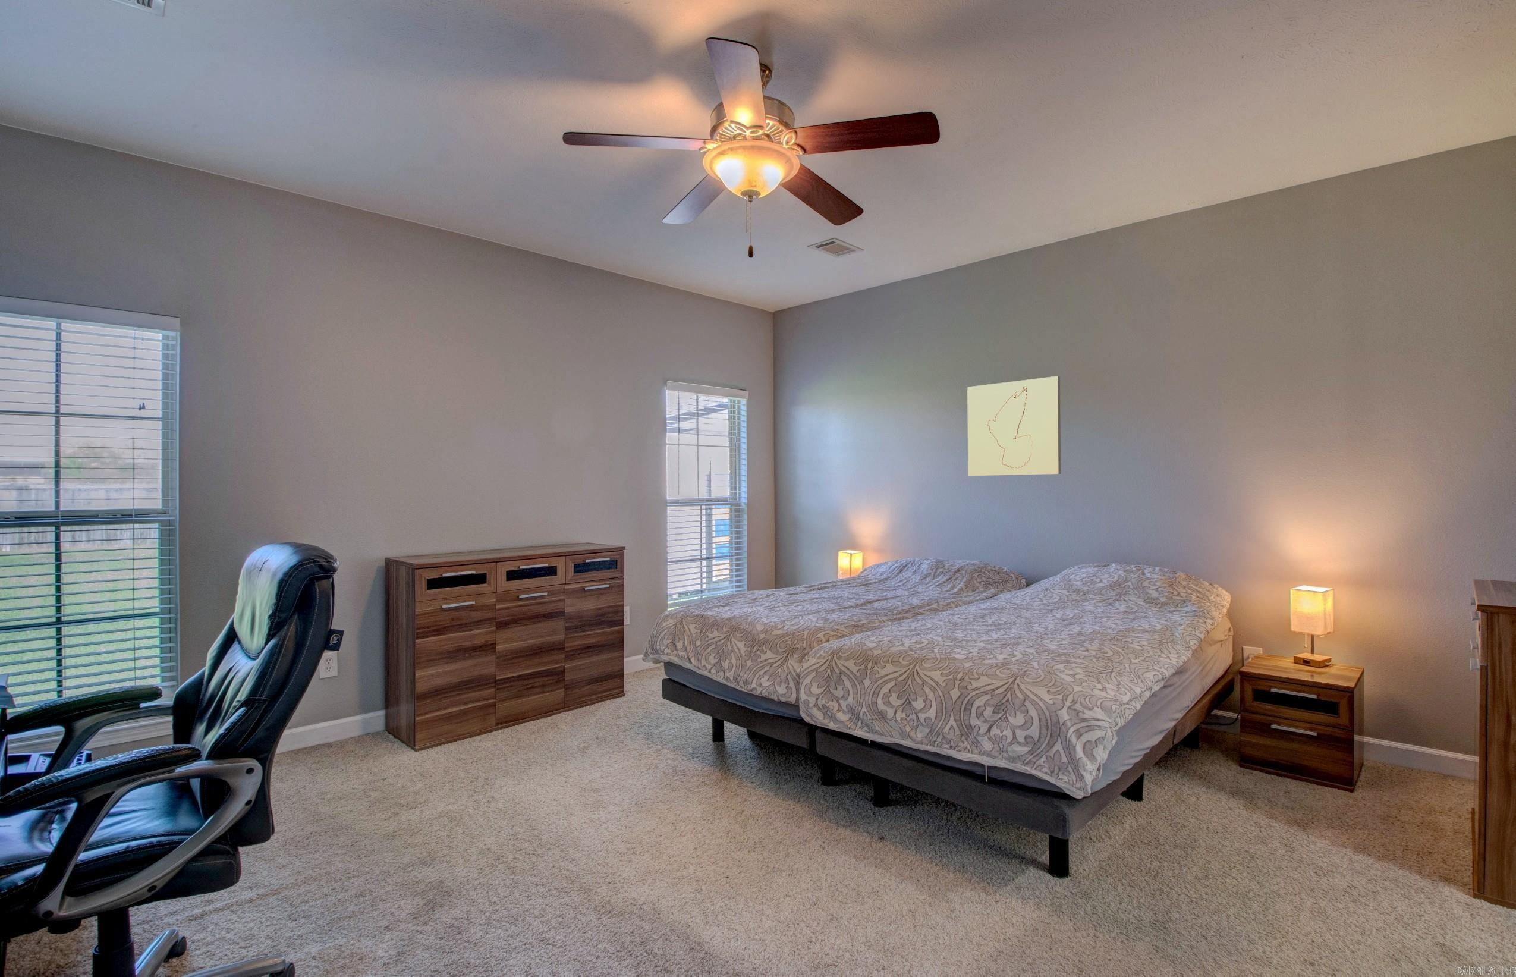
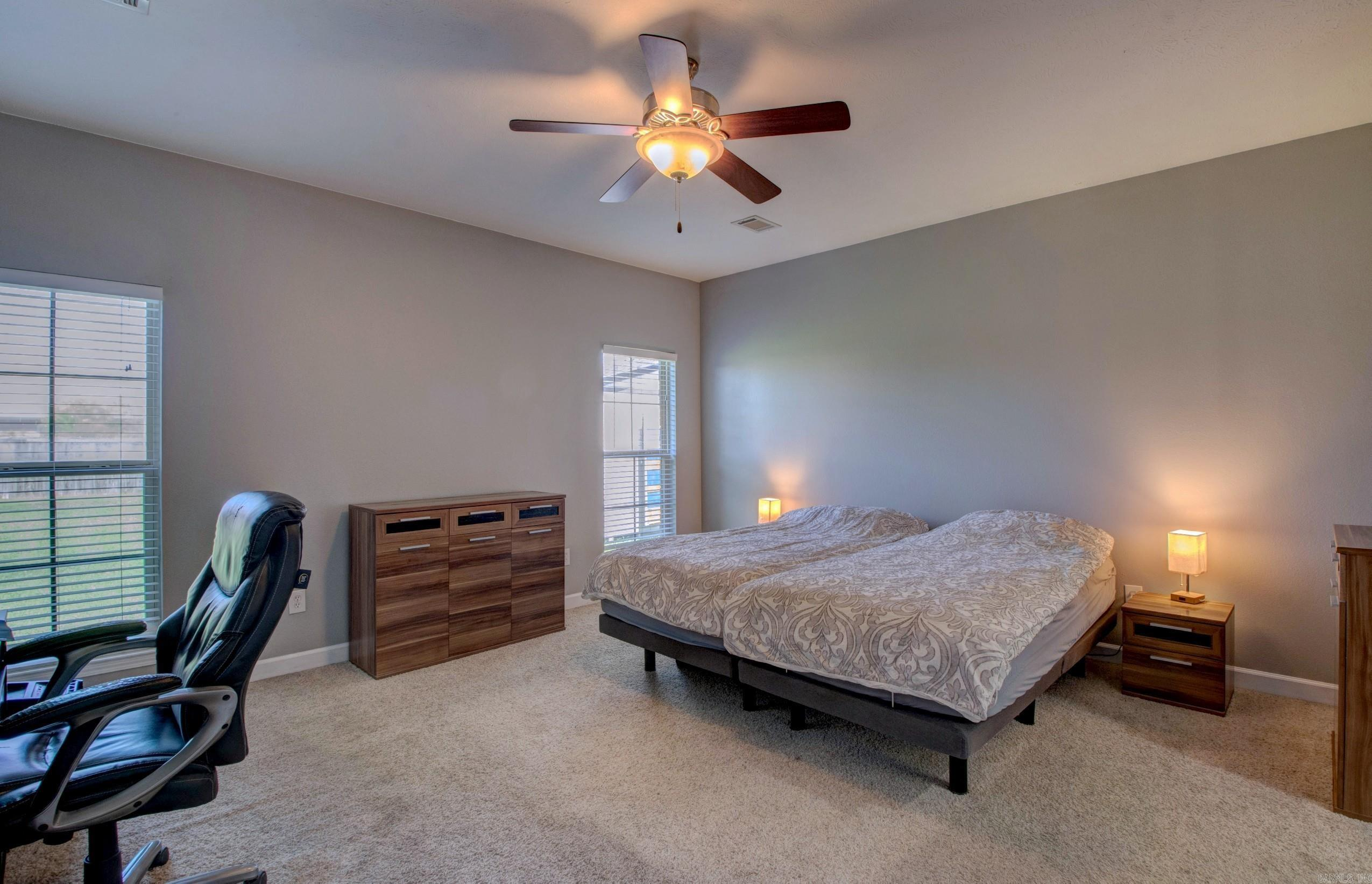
- wall art (1012, 428)
